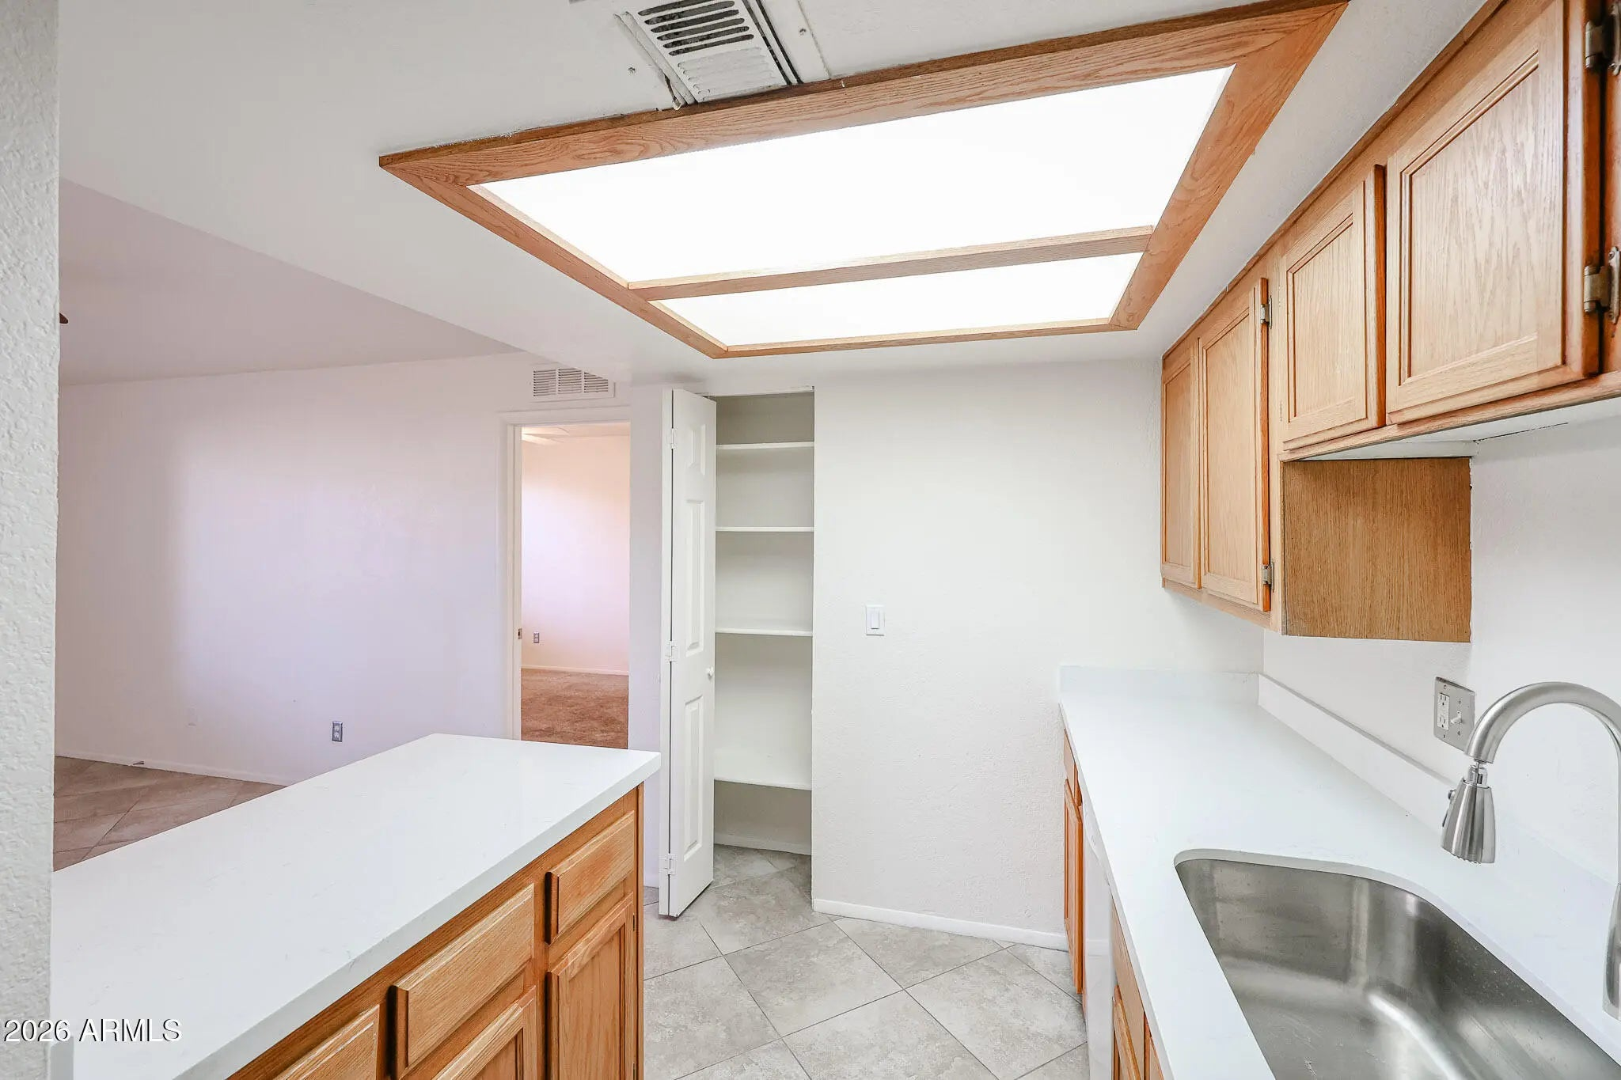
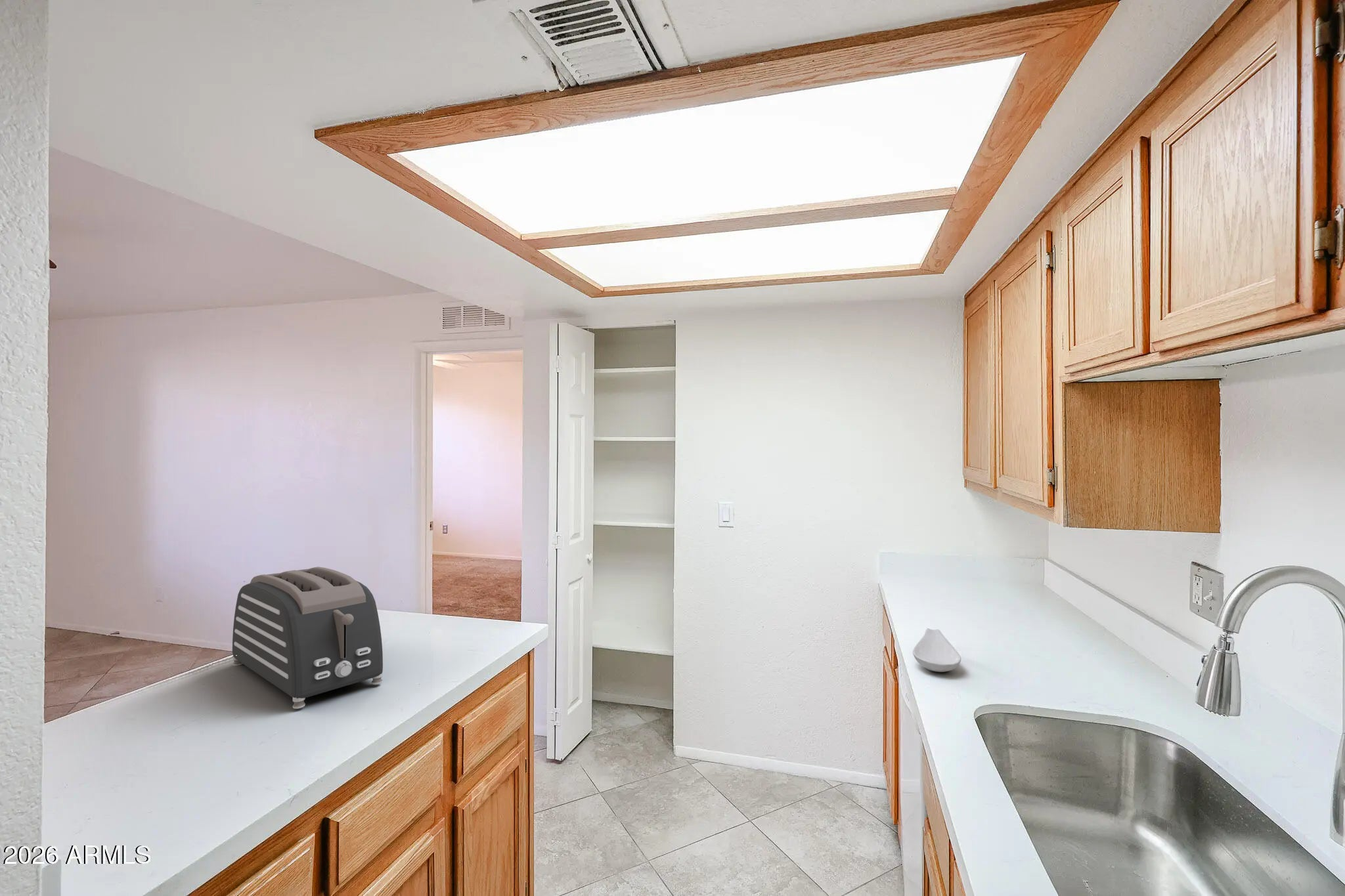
+ toaster (307, 625)
+ spoon rest (934, 648)
